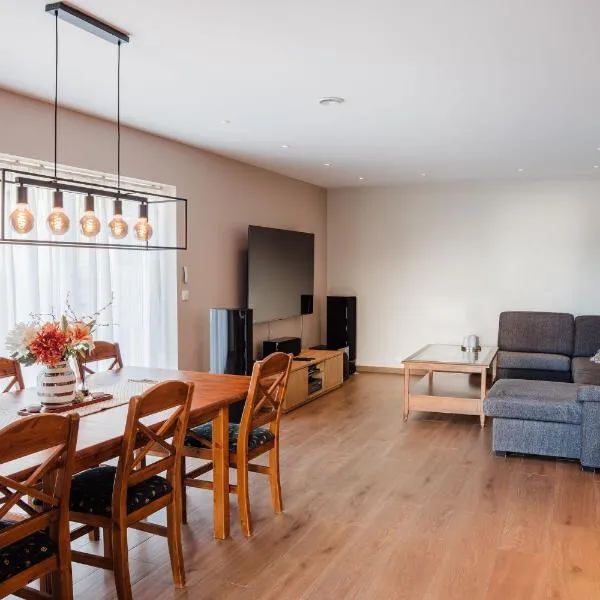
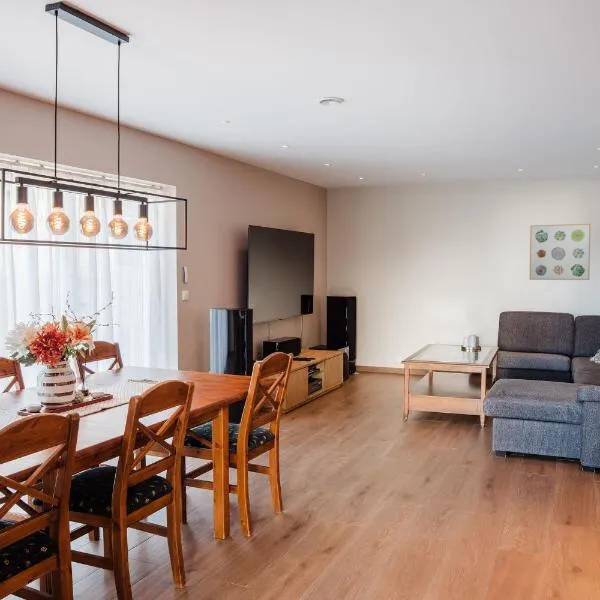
+ wall art (559, 252)
